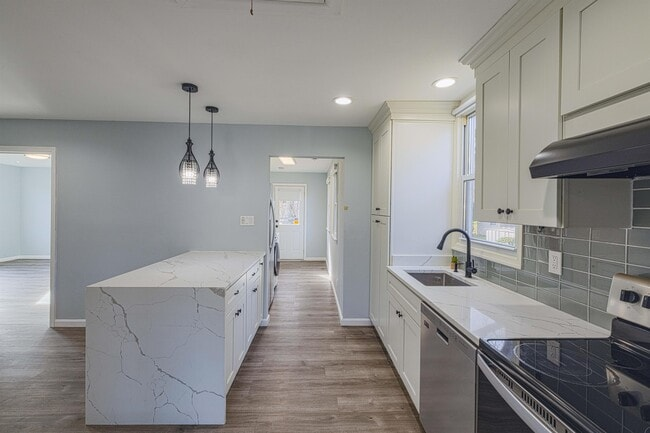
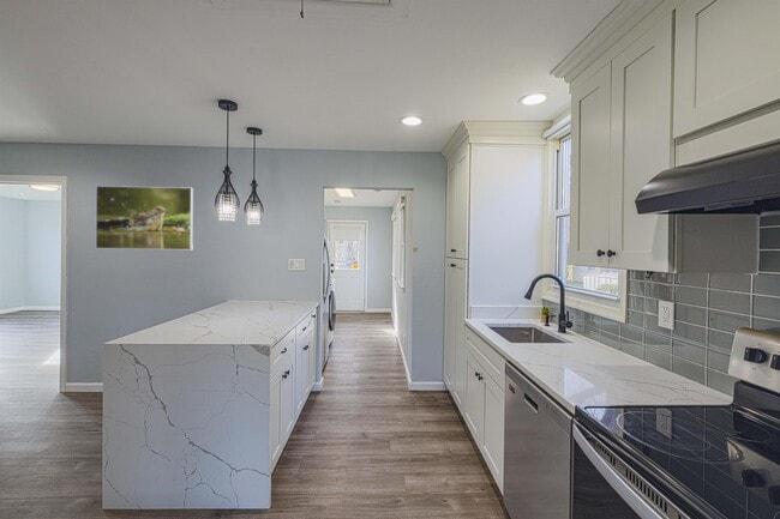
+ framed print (144, 218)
